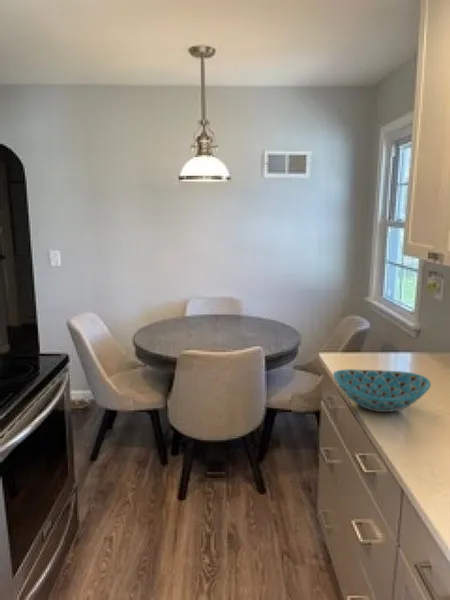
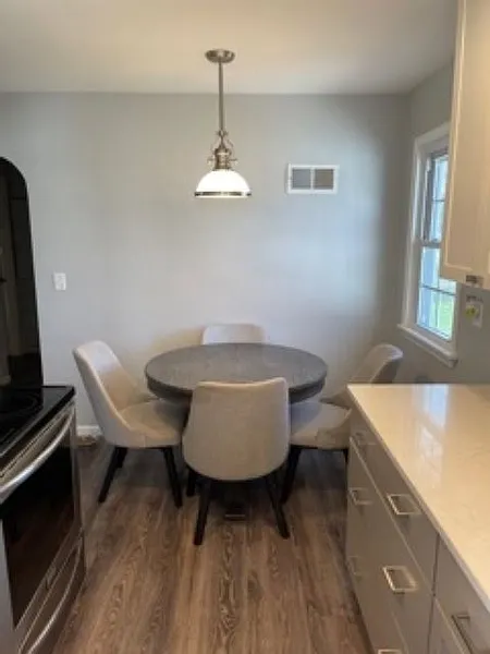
- bowl (379, 391)
